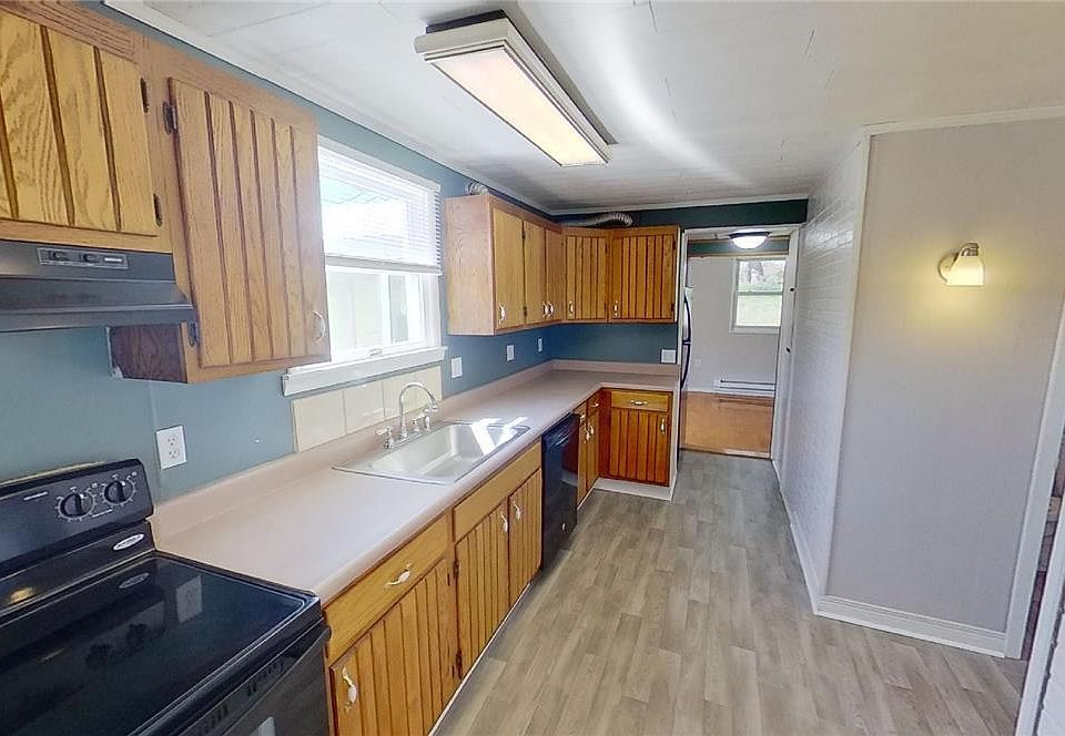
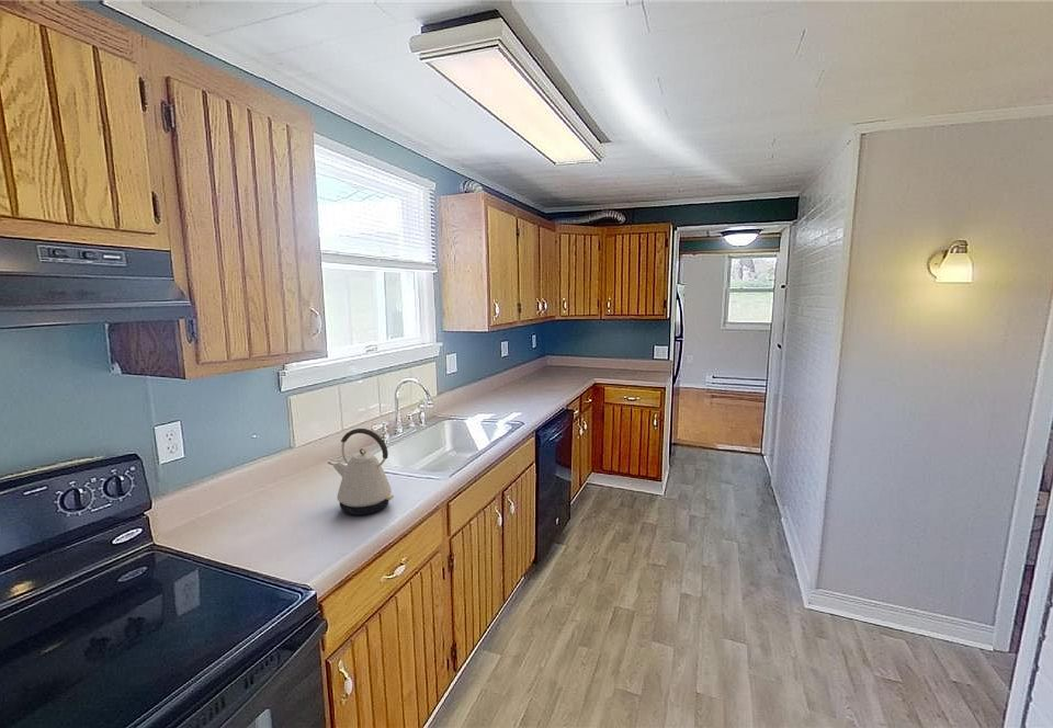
+ kettle (361, 467)
